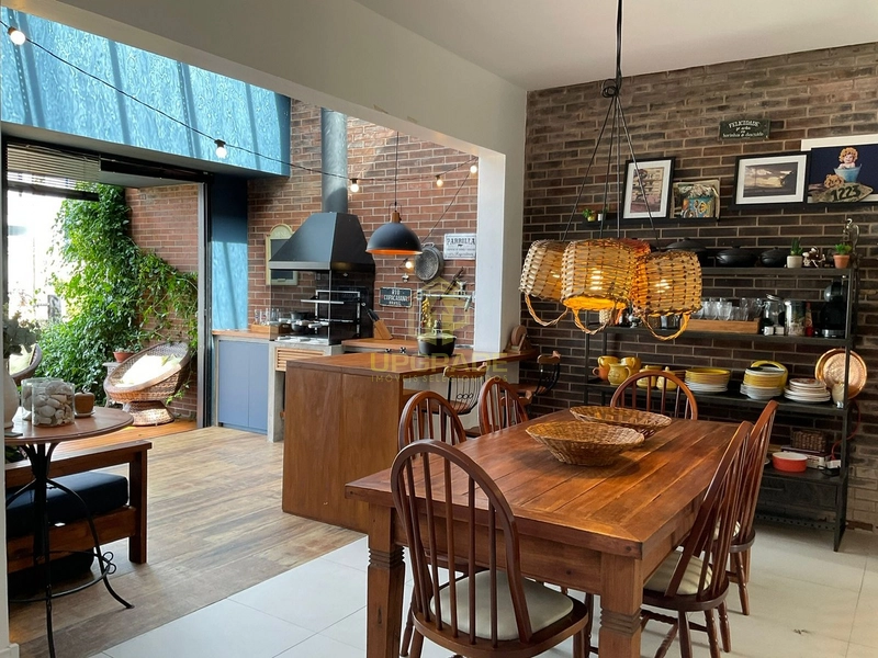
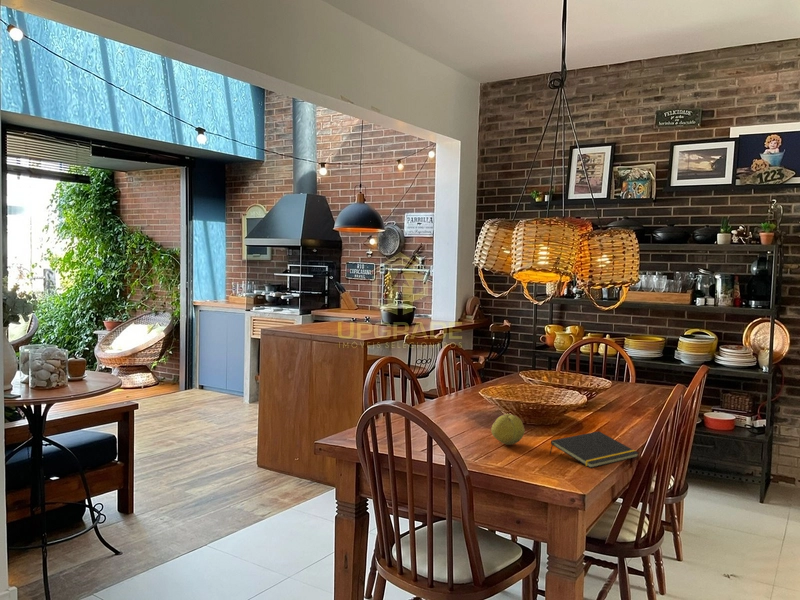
+ fruit (508, 429)
+ notepad (594, 448)
